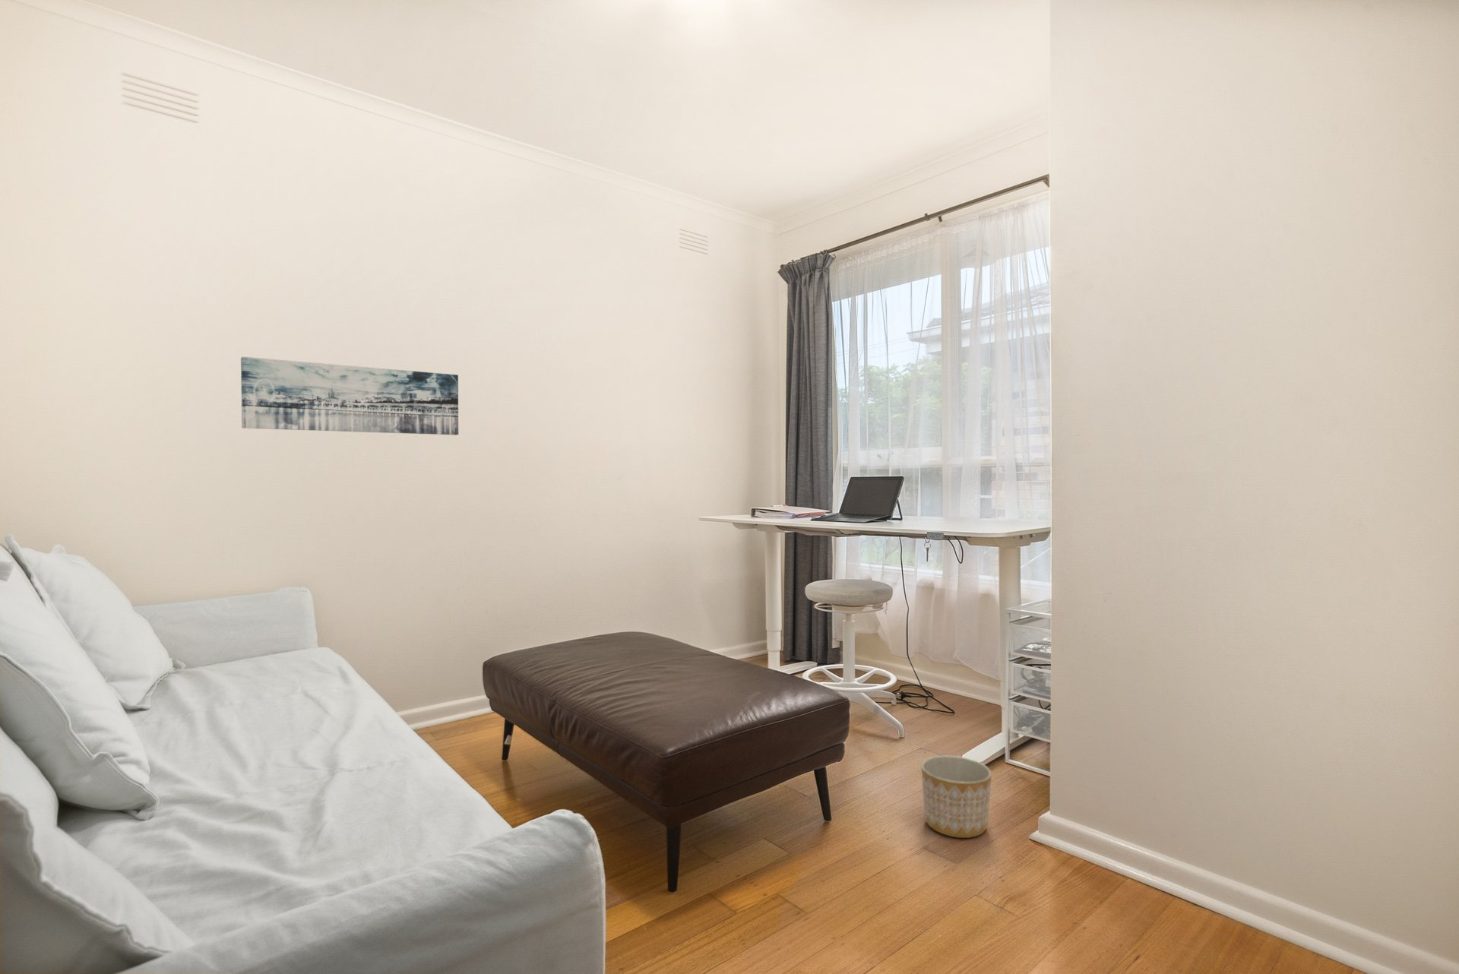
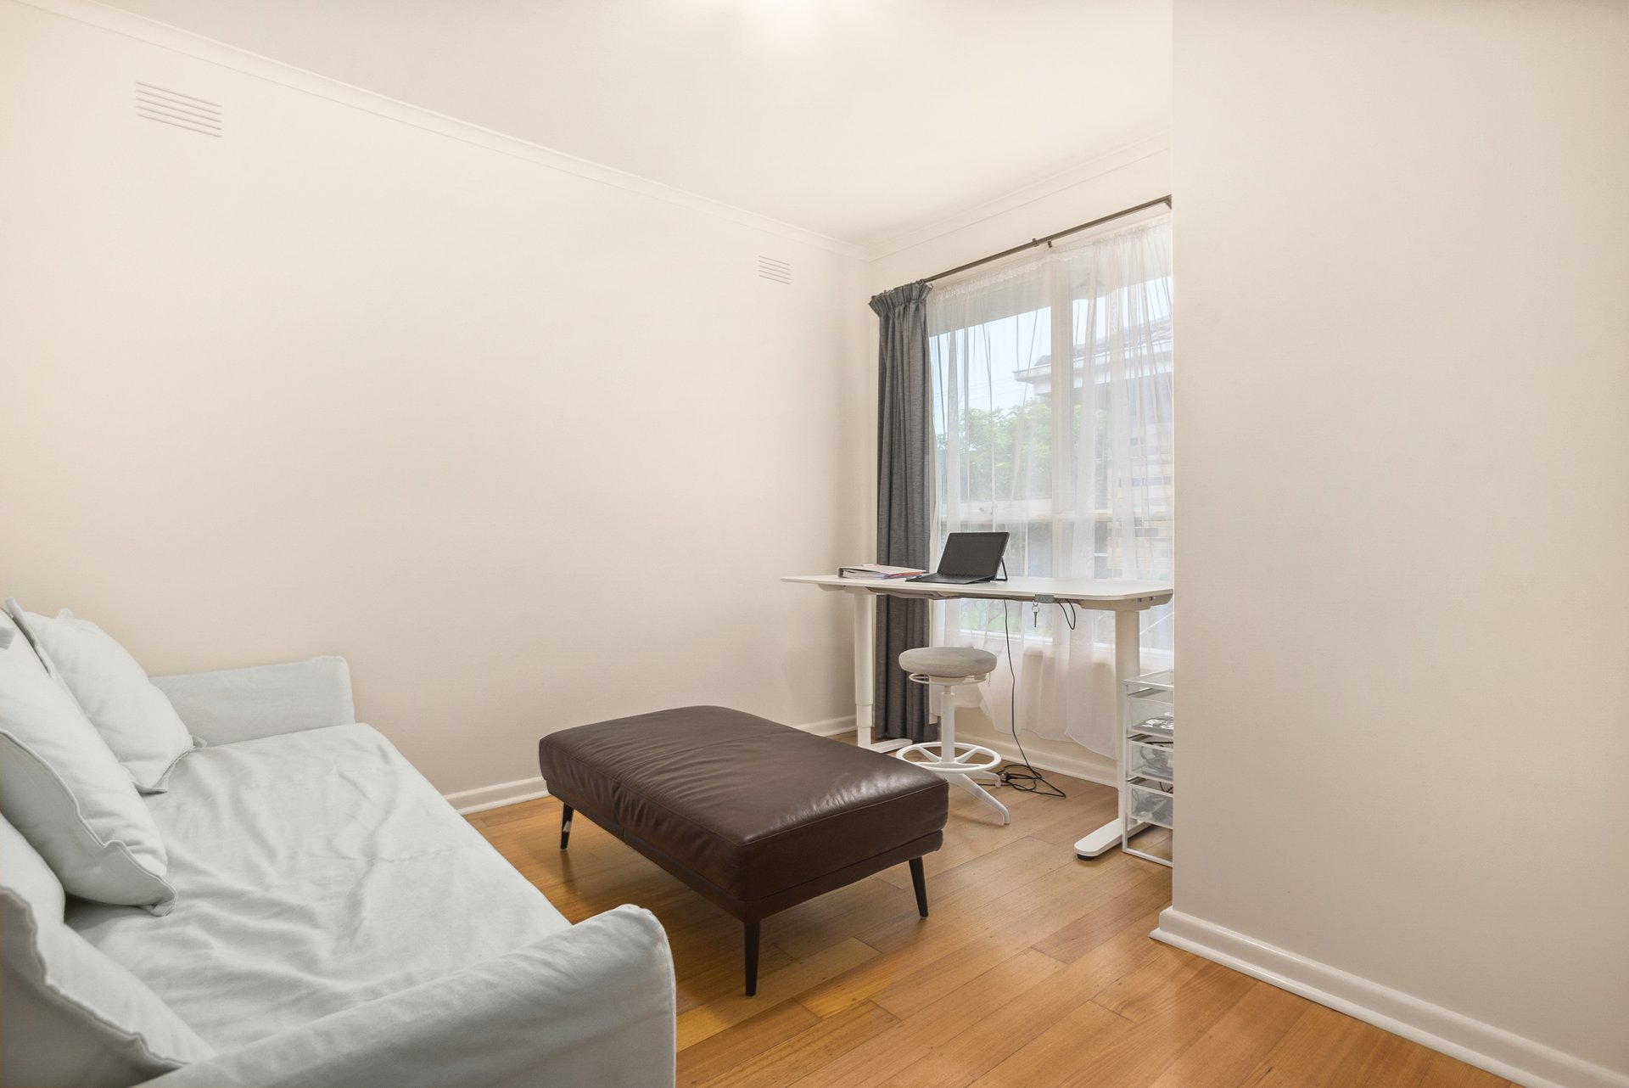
- wall art (358, 399)
- planter (956, 796)
